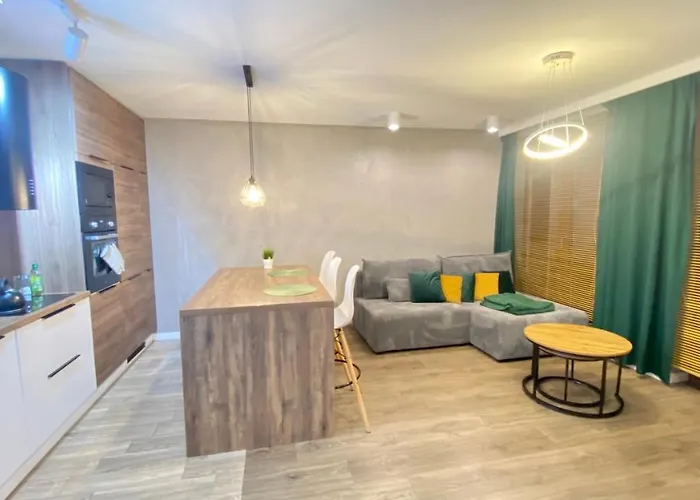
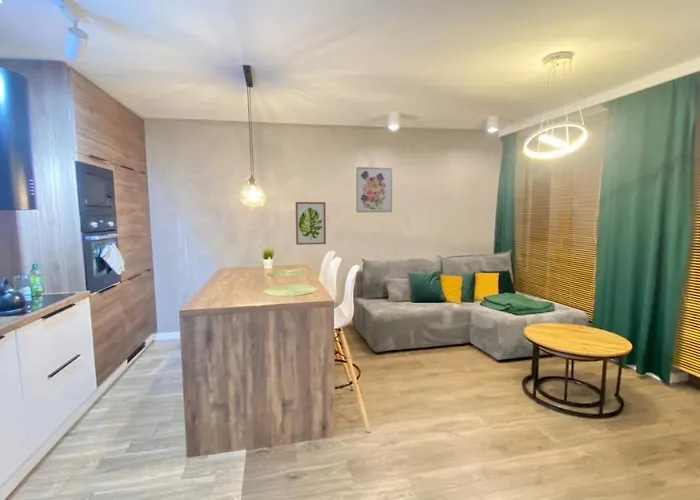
+ wall art (310, 223)
+ wall art (374, 190)
